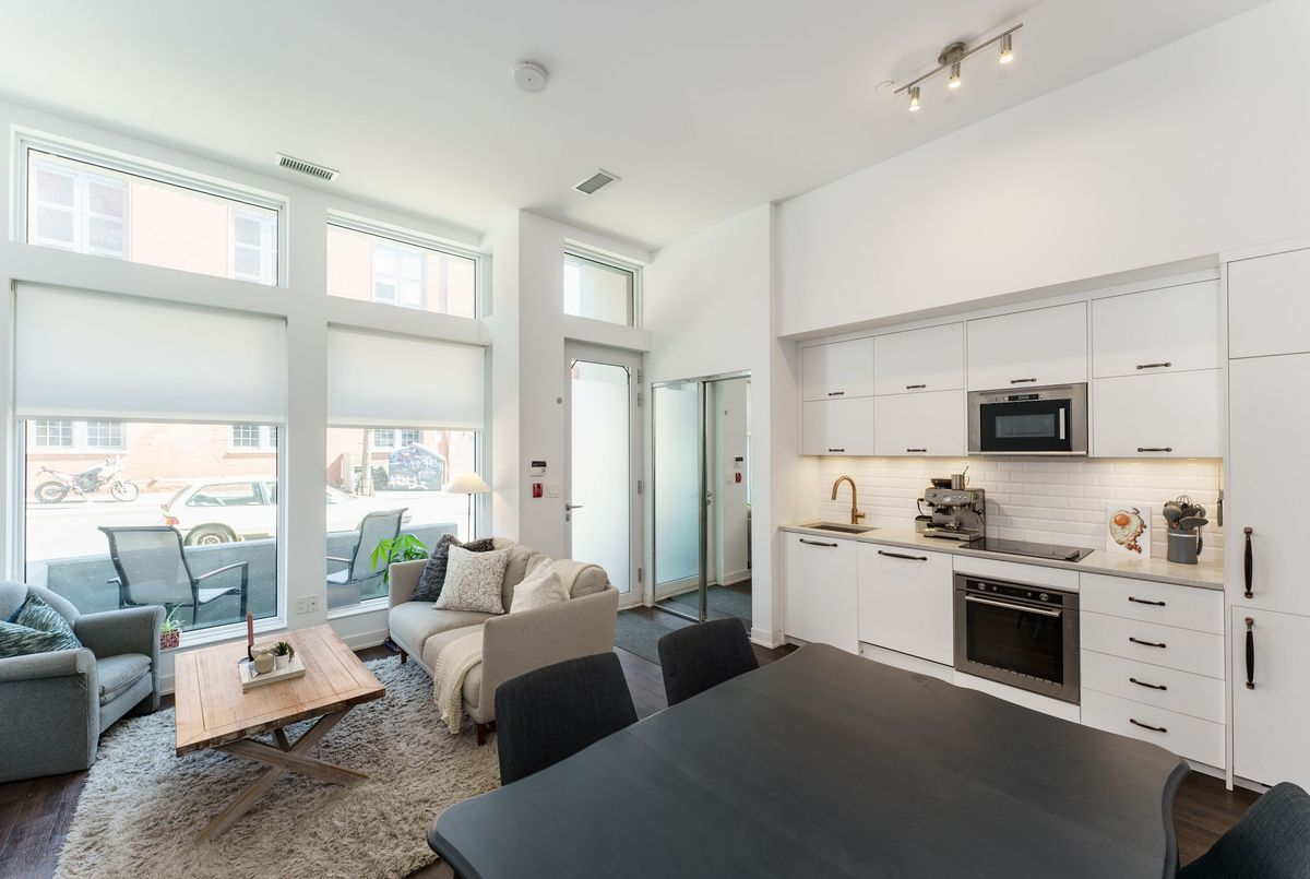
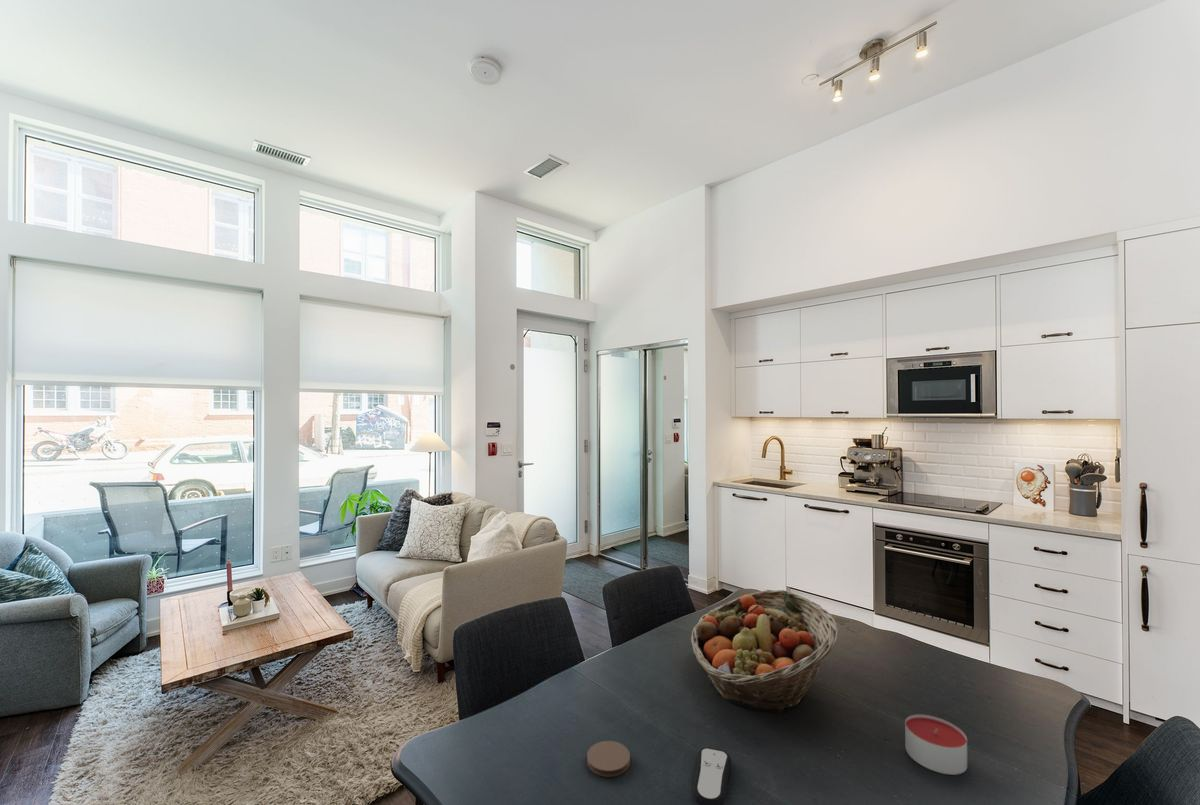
+ candle (935, 742)
+ remote control (711, 775)
+ coaster (608, 758)
+ fruit basket (760, 643)
